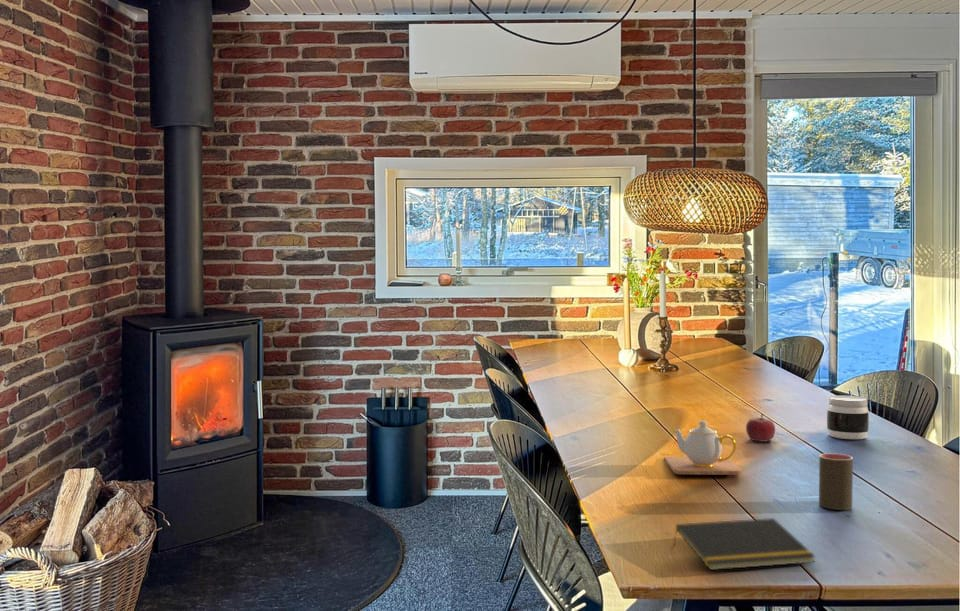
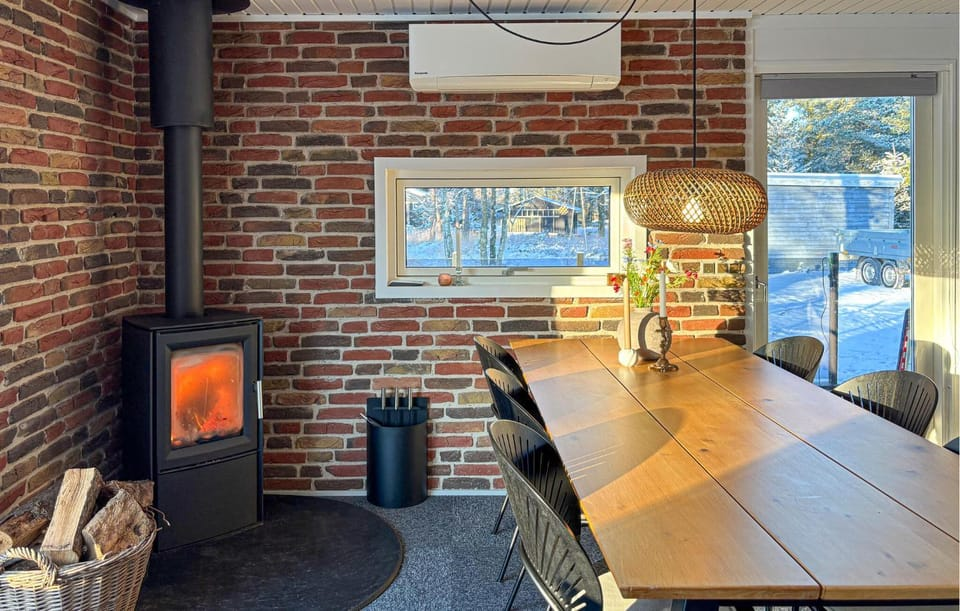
- fruit (760, 426)
- teapot (701, 443)
- jar (847, 416)
- notepad (743, 542)
- cup (835, 481)
